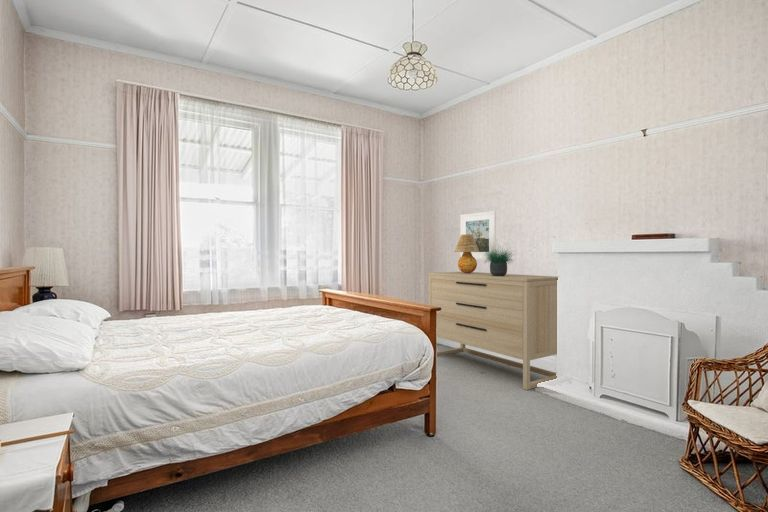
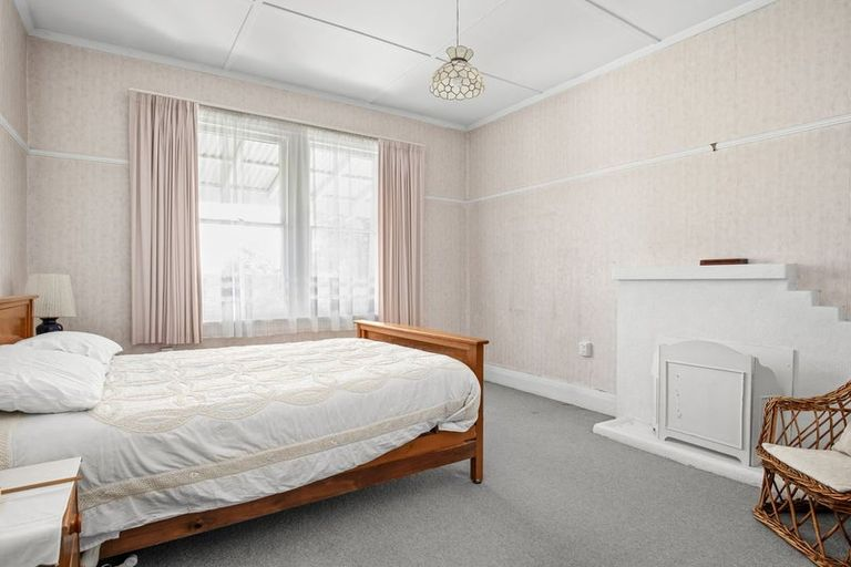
- dresser (489, 320)
- potted plant (498, 256)
- table lamp (466, 253)
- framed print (477, 236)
